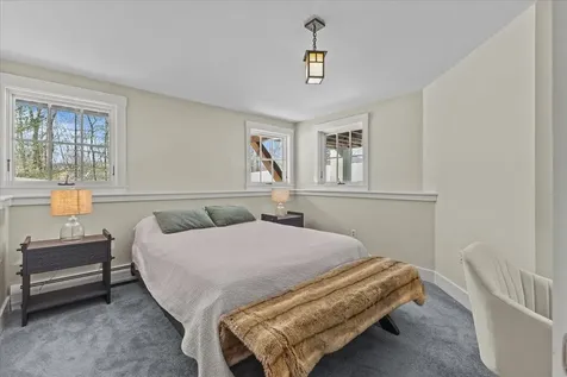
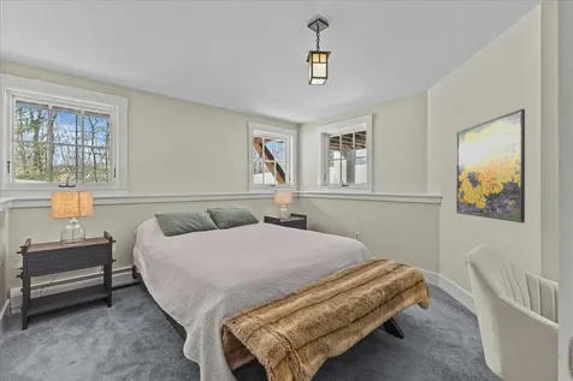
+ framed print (484, 169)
